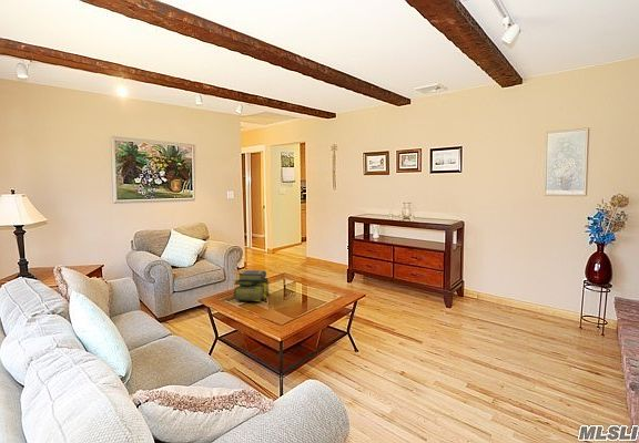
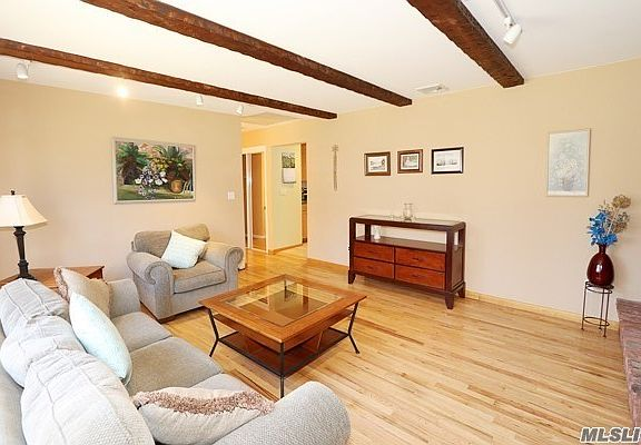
- stack of books (252, 284)
